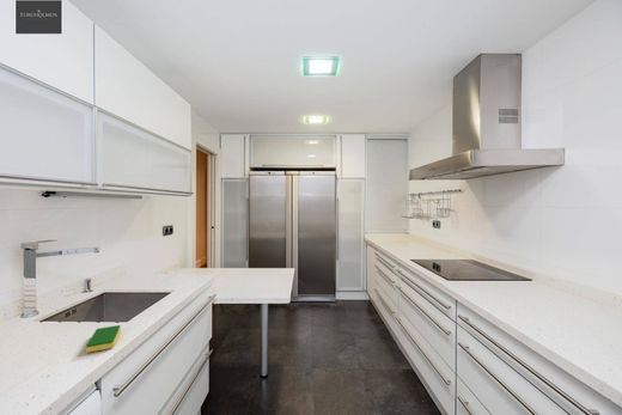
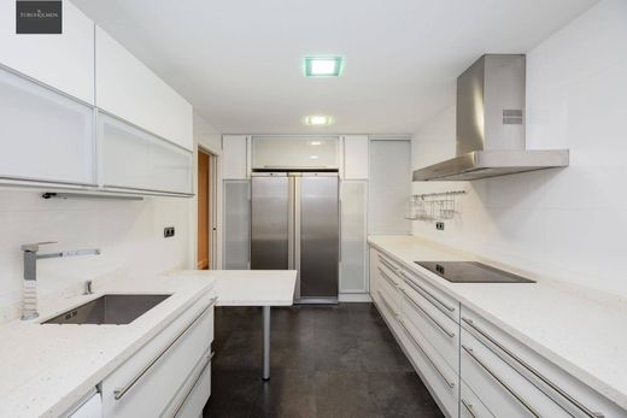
- dish sponge (104, 337)
